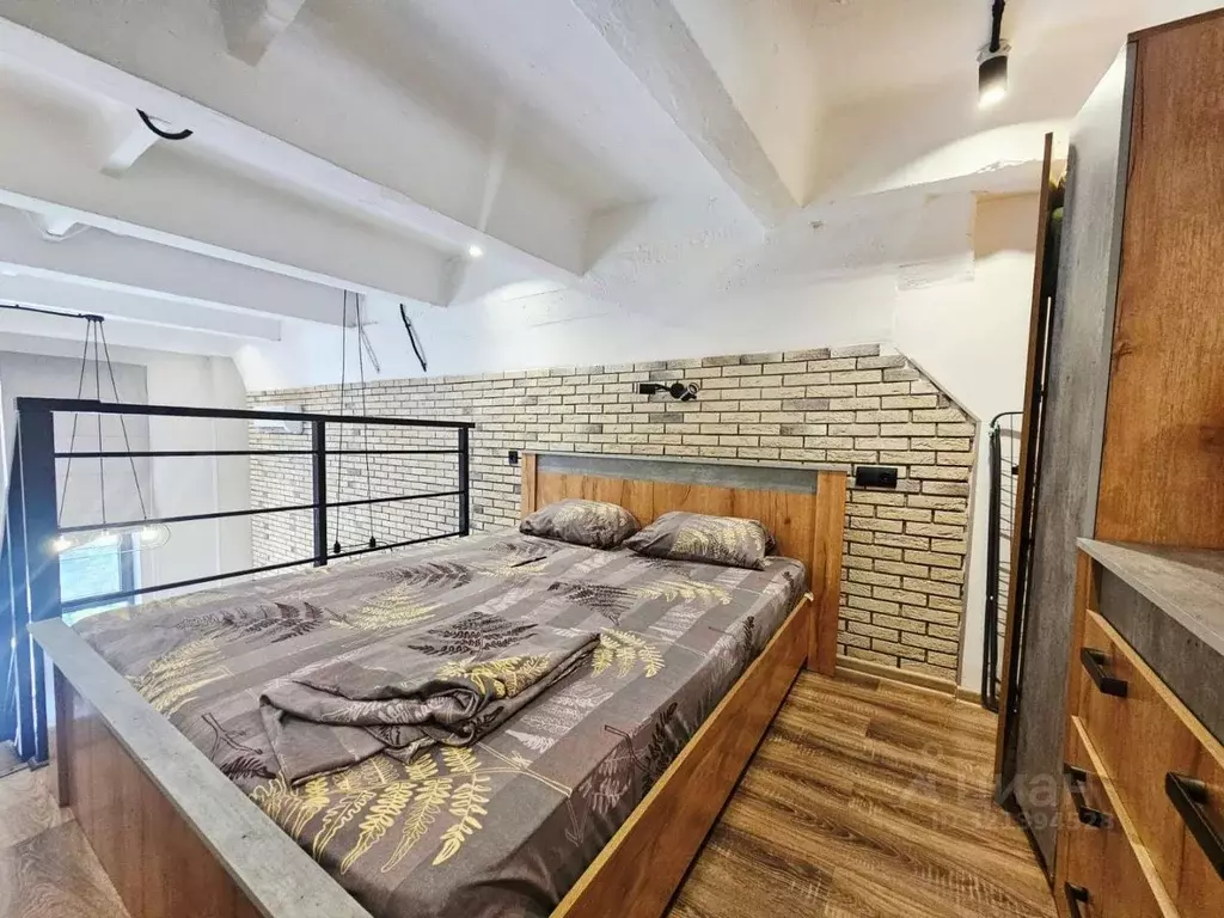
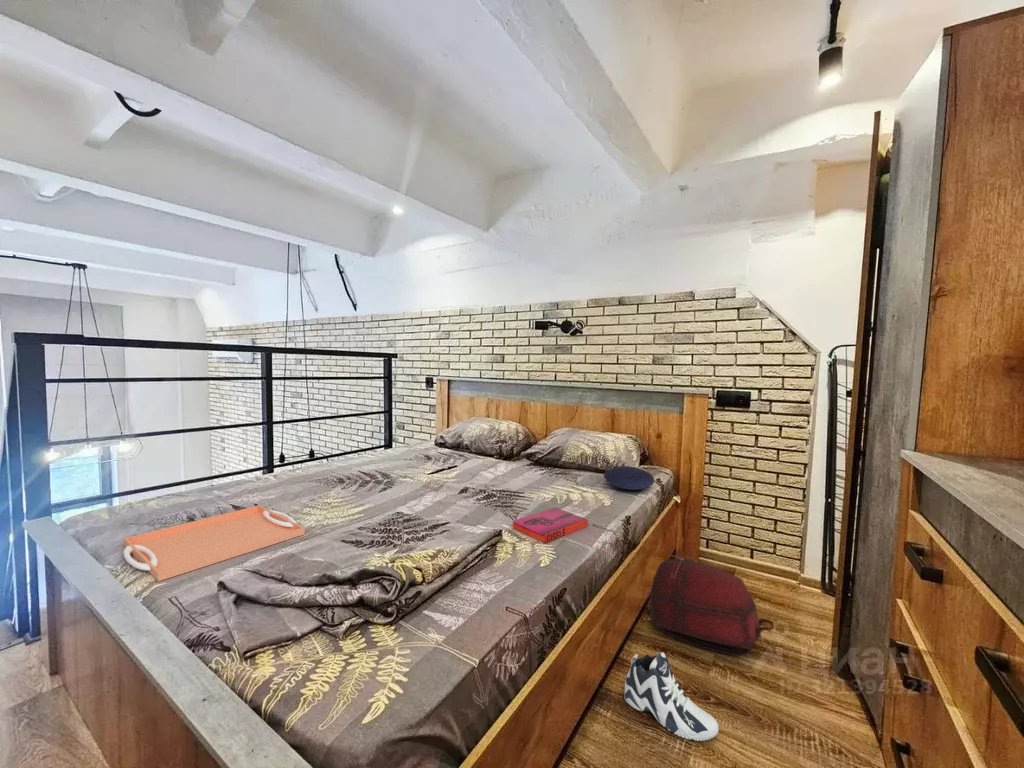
+ sneaker (669, 687)
+ serving tray (218, 536)
+ cushion (628, 477)
+ hardback book (550, 524)
+ backpack (710, 603)
